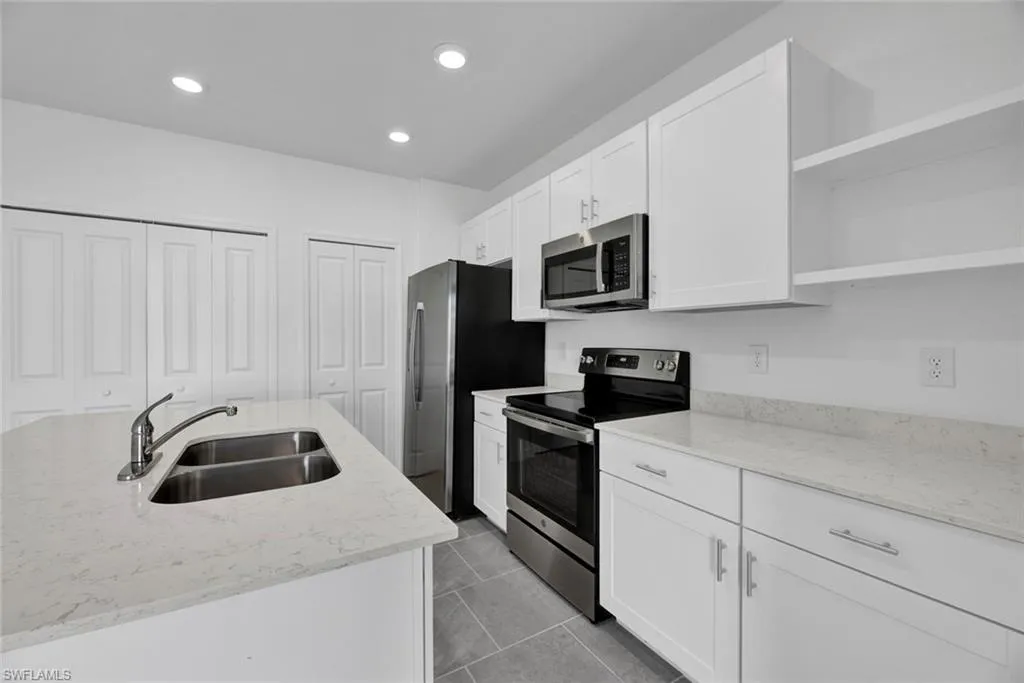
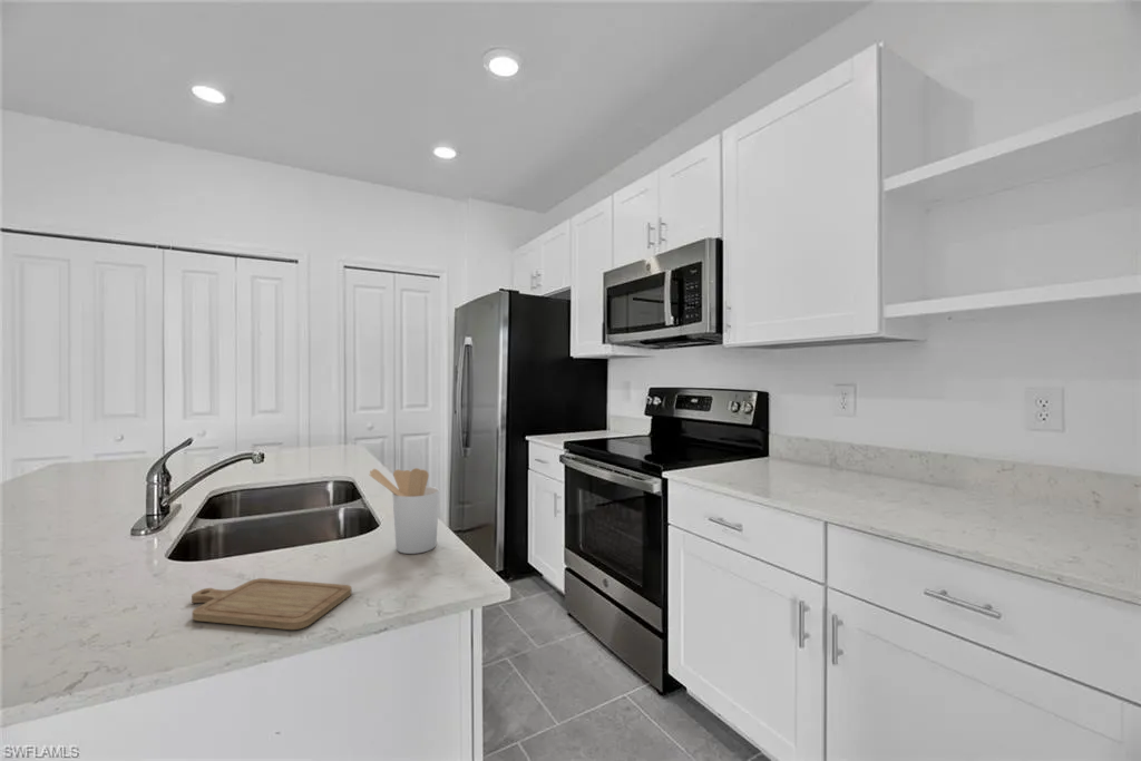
+ utensil holder (403, 506)
+ chopping board (262, 599)
